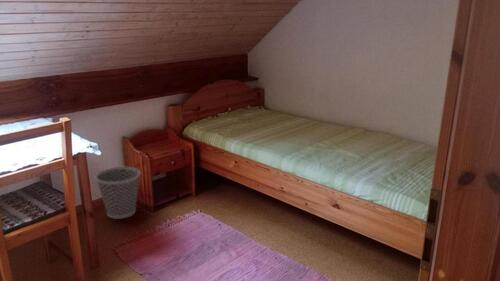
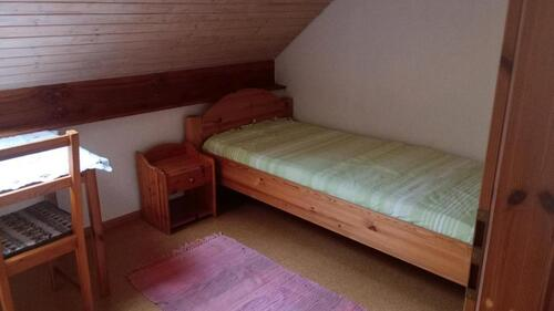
- wastebasket (119, 193)
